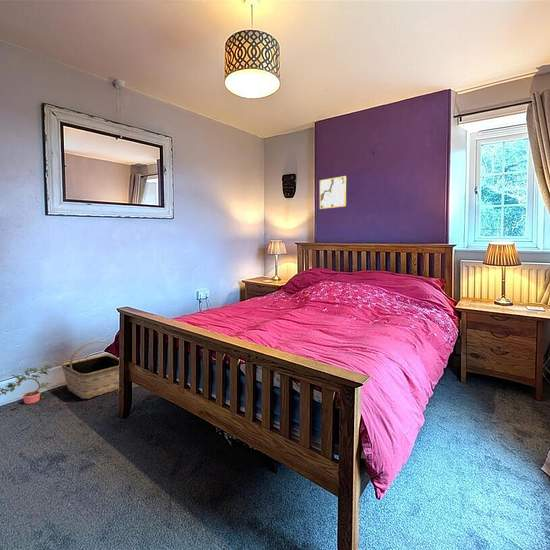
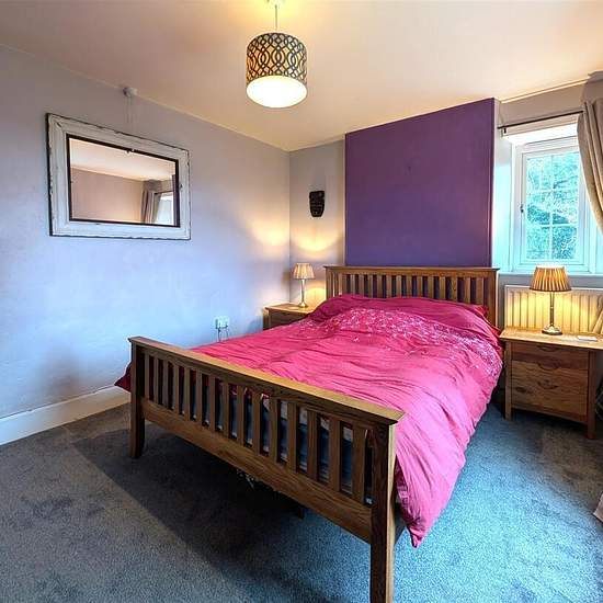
- basket (95, 365)
- potted plant (19, 385)
- wall art (332, 193)
